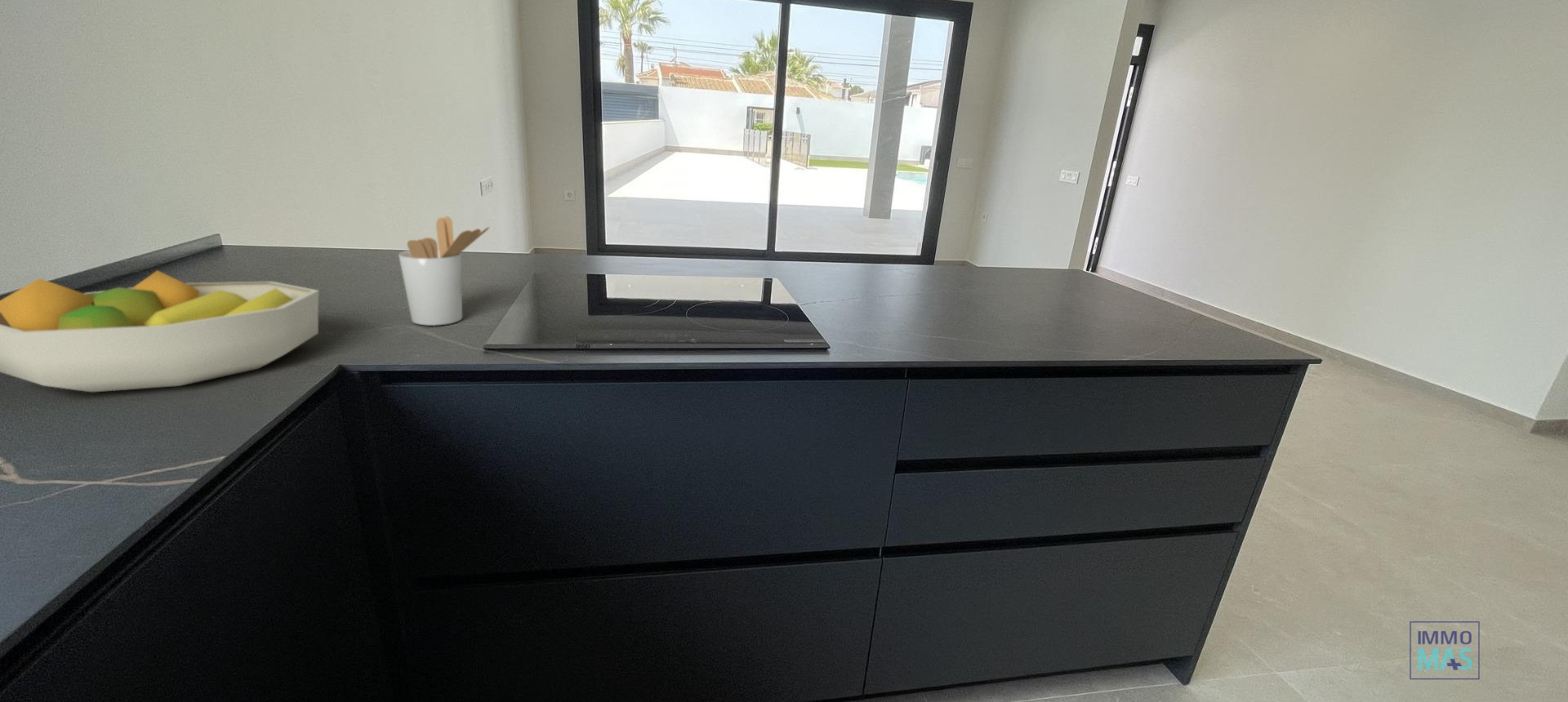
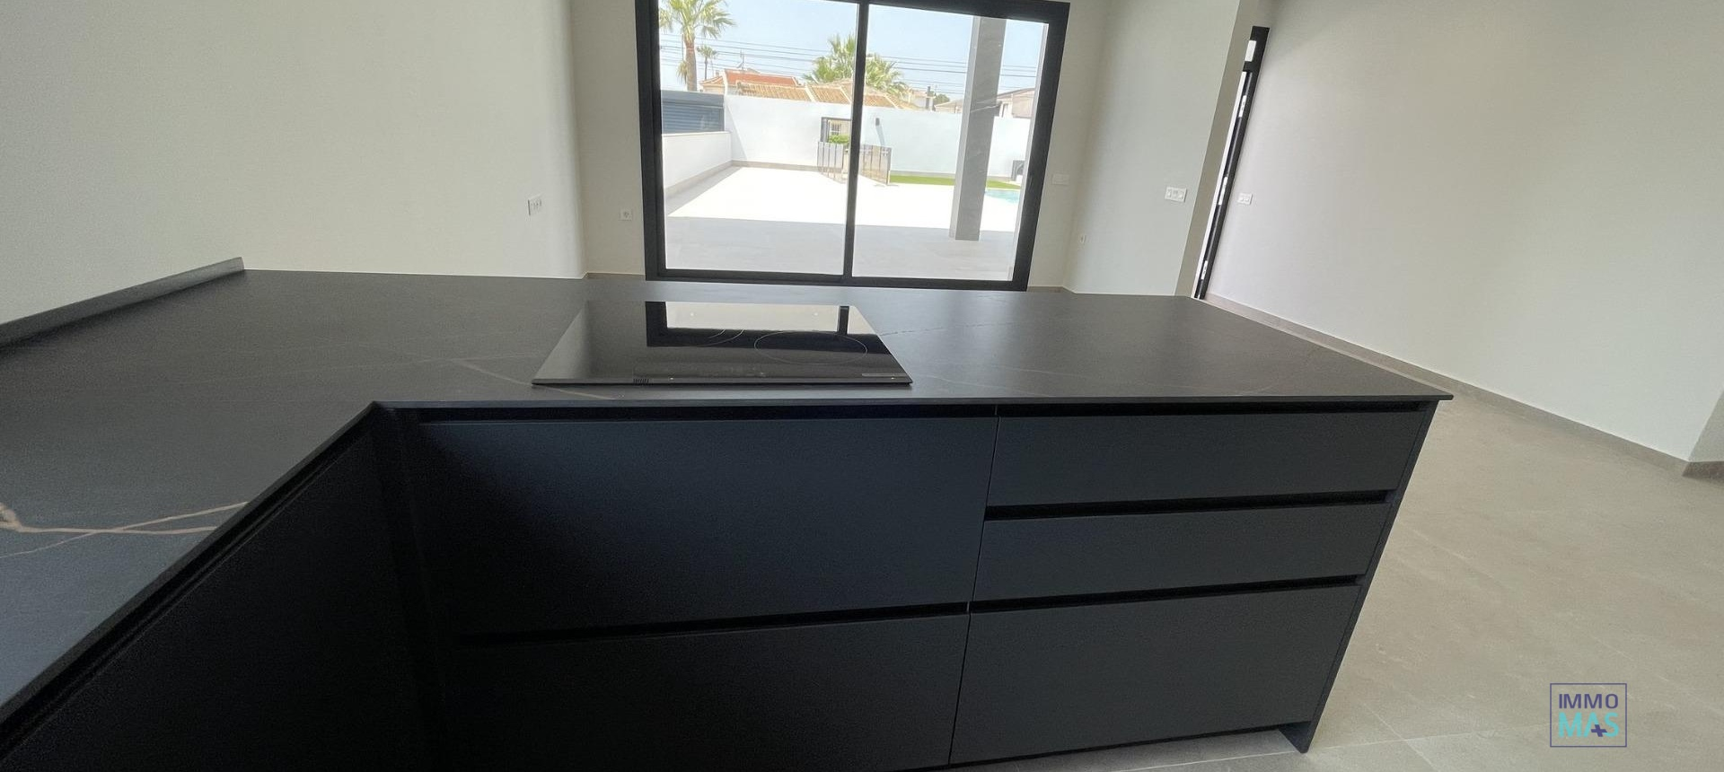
- fruit bowl (168, 320)
- utensil holder (447, 271)
